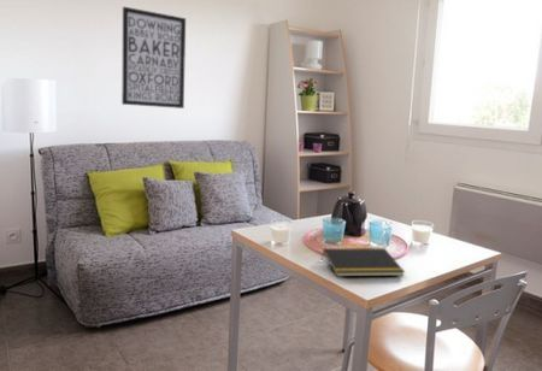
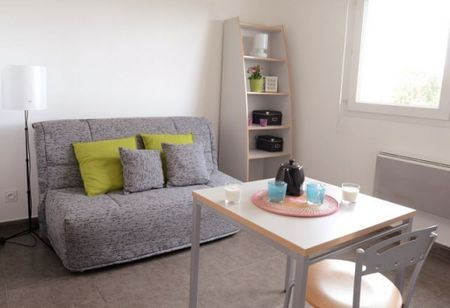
- notepad (363, 261)
- wall art (154, 60)
